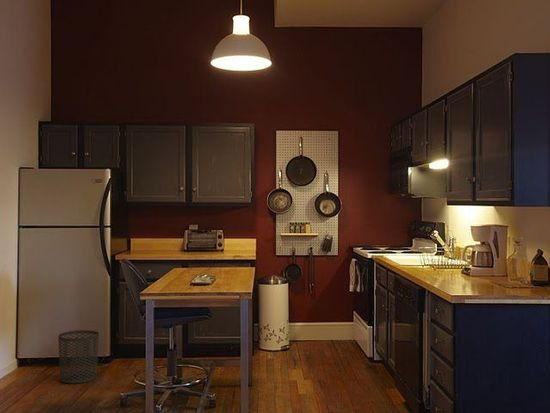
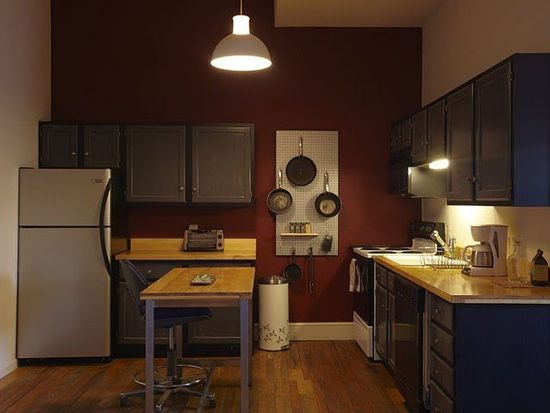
- waste bin (78, 356)
